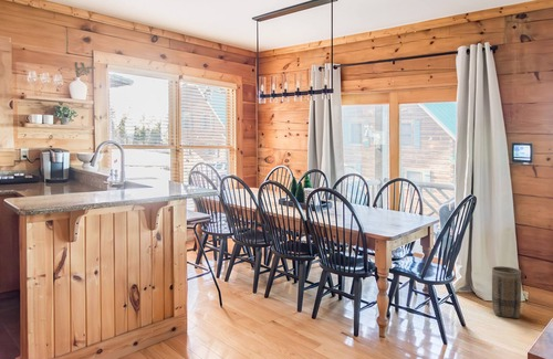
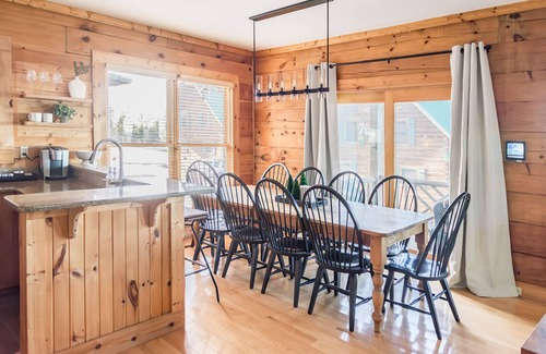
- basket (505, 292)
